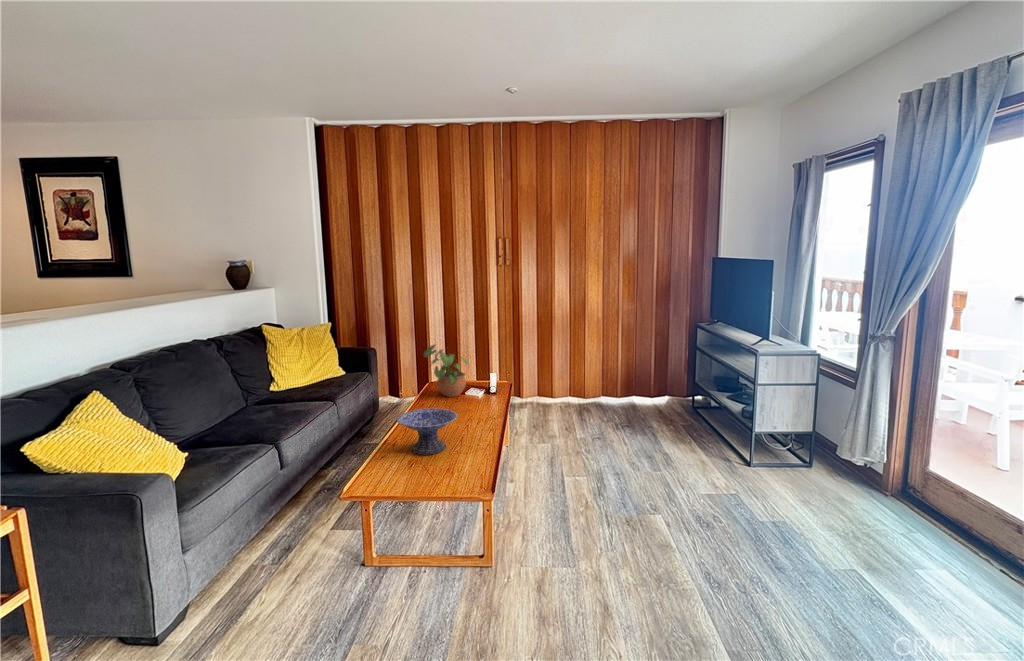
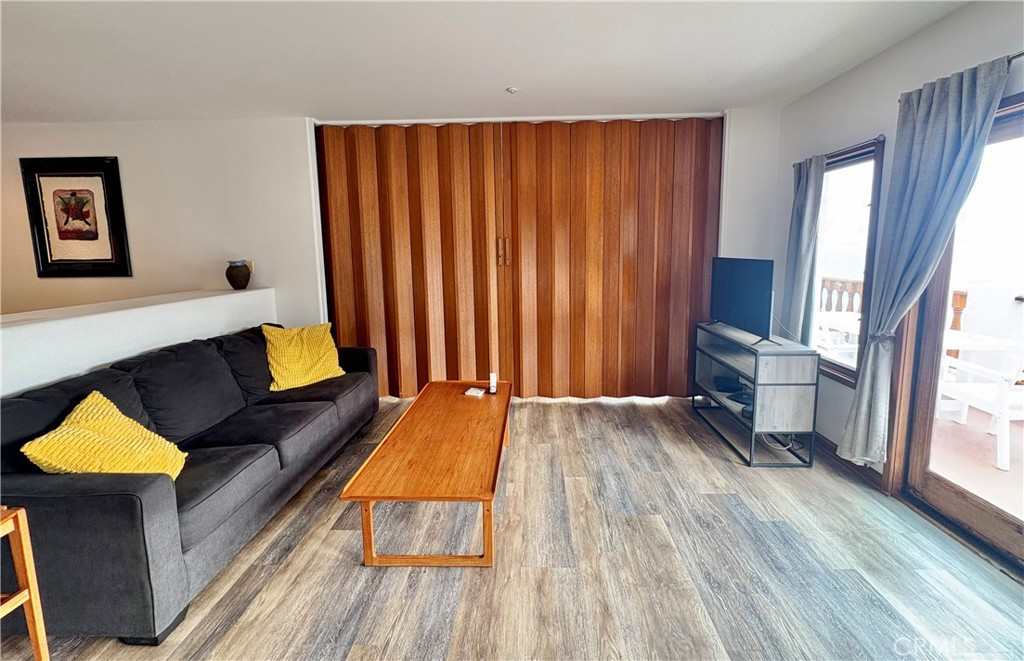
- potted plant (444, 369)
- decorative bowl (427, 432)
